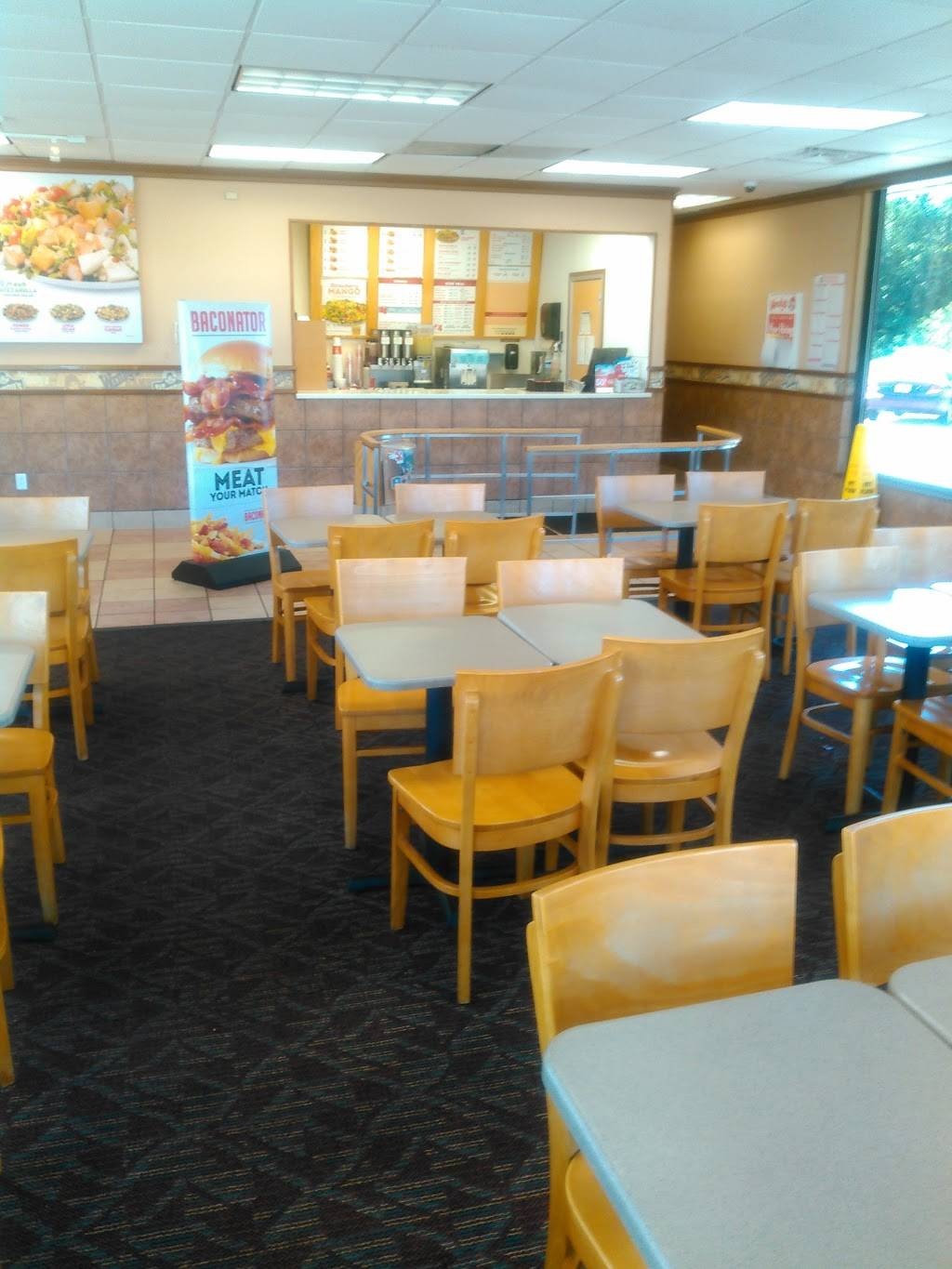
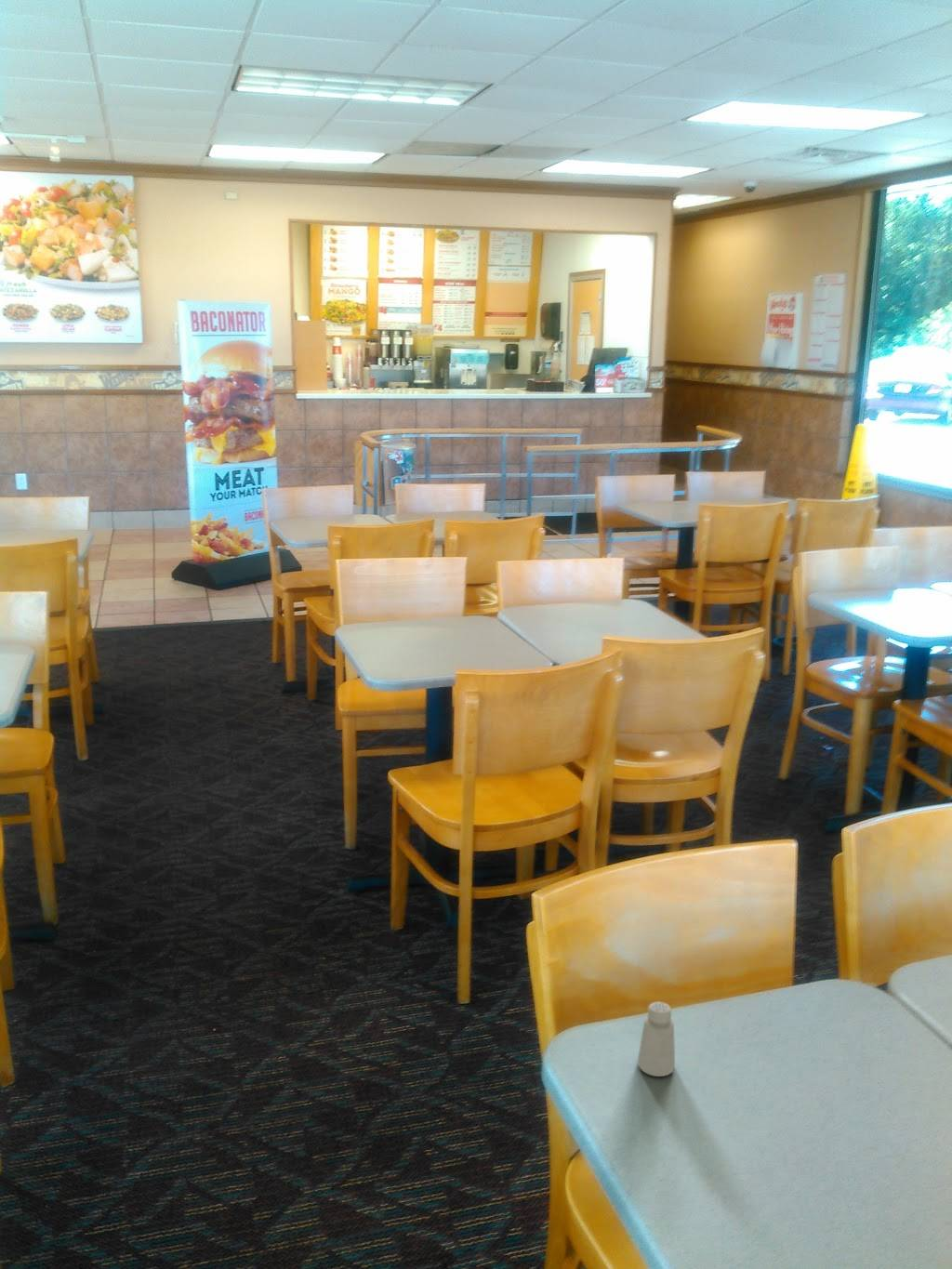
+ saltshaker (657, 1036)
